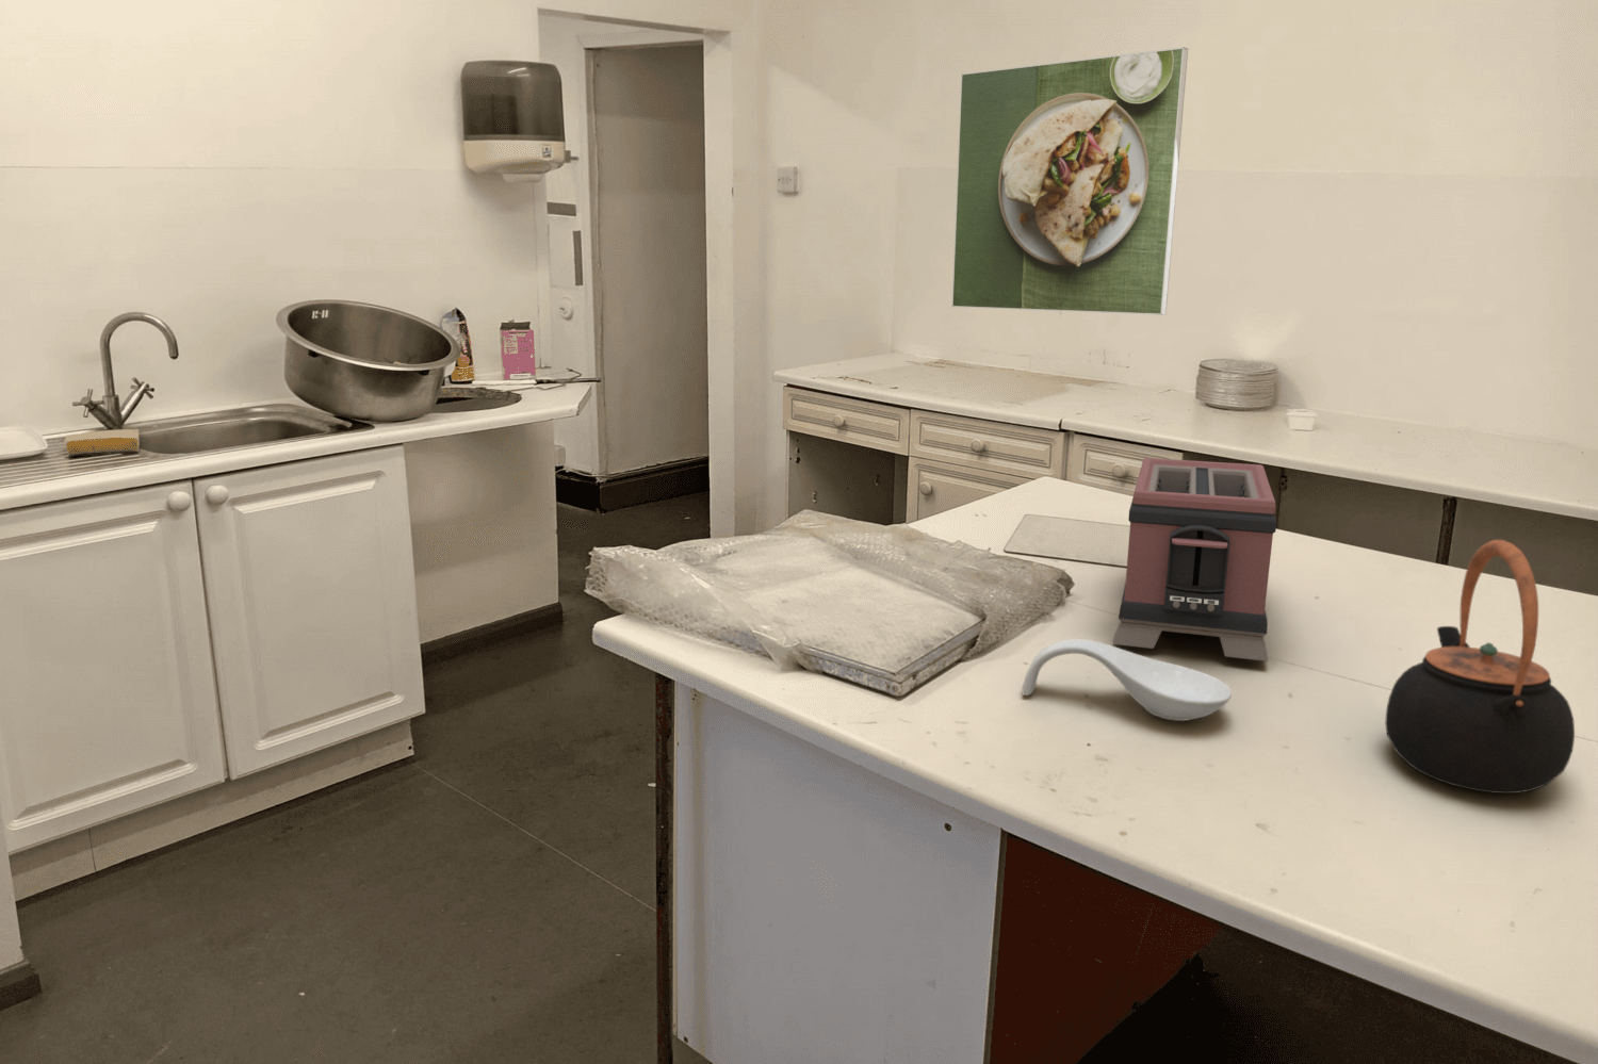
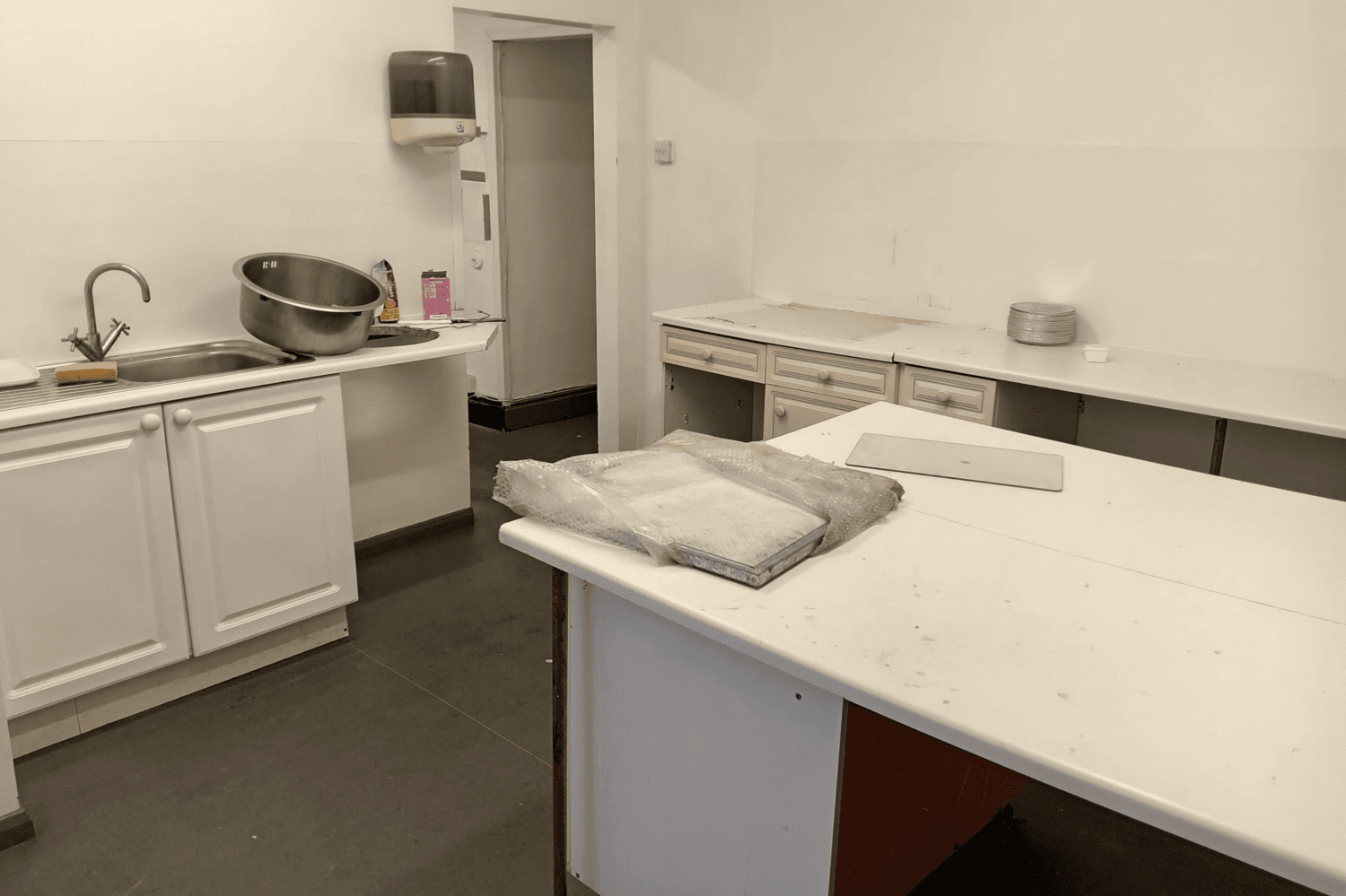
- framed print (1059, 189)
- toaster (1196, 551)
- spoon rest (1125, 677)
- teapot (1480, 651)
